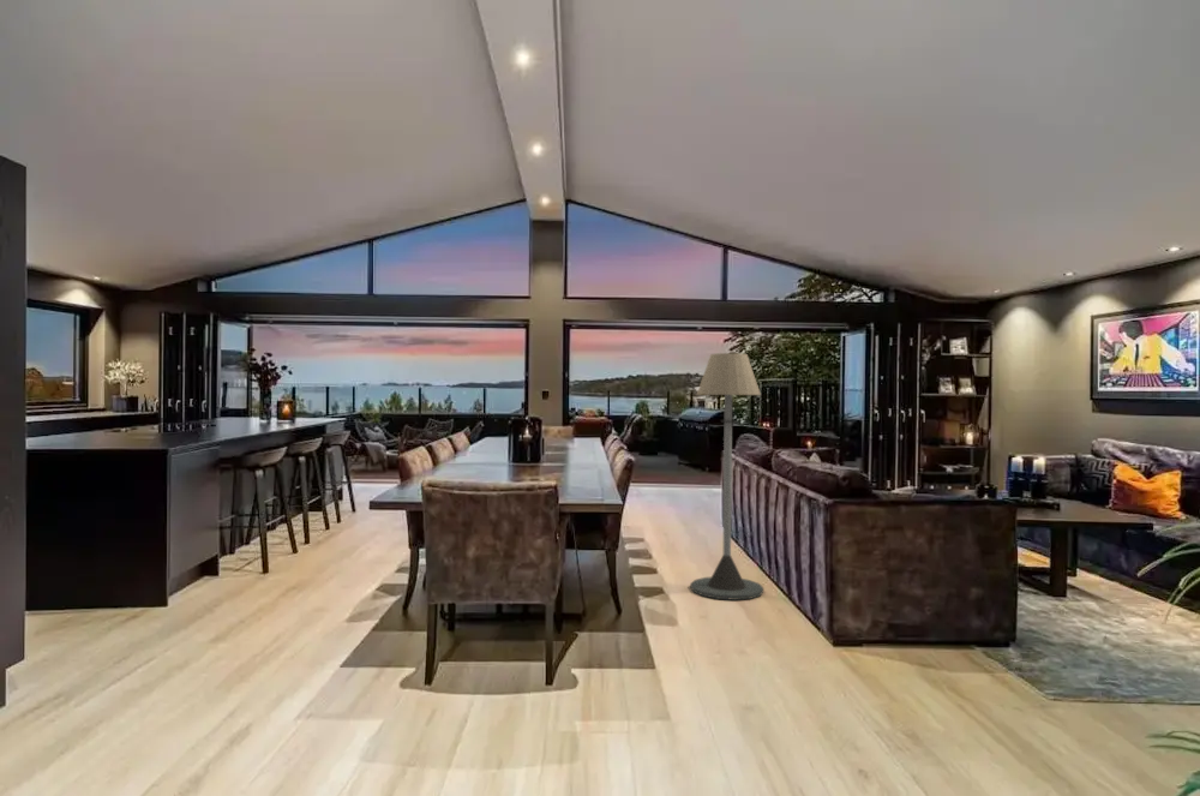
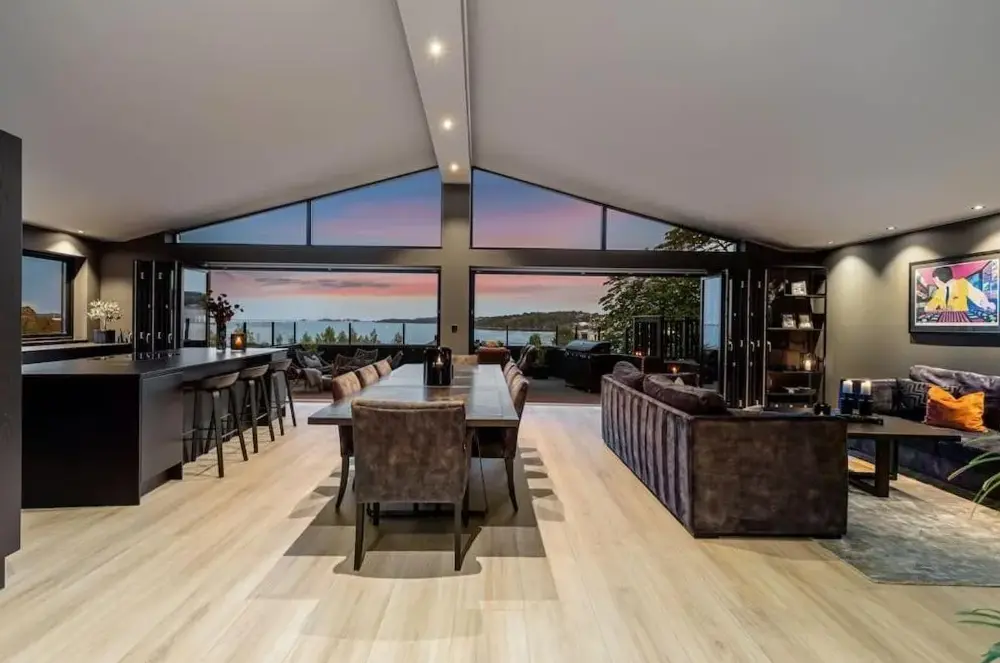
- floor lamp (727, 472)
